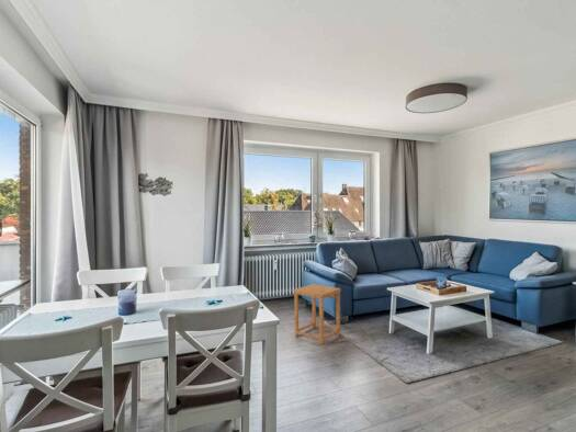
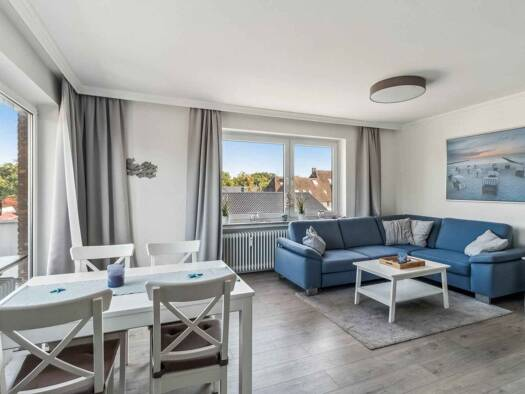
- side table (315, 311)
